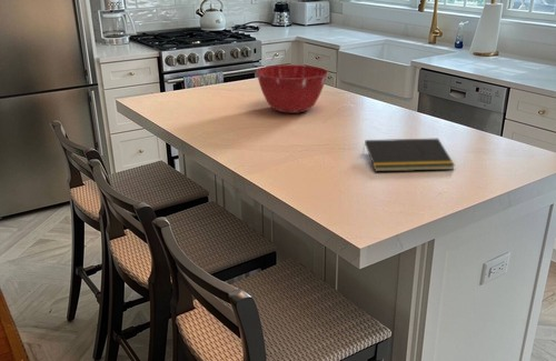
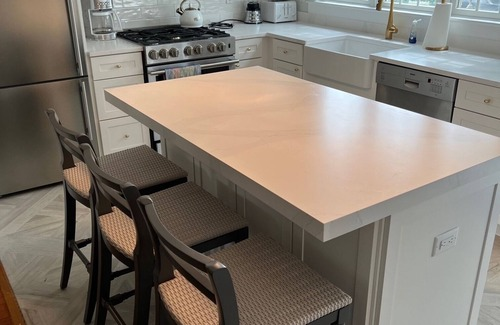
- mixing bowl (291, 90)
- notepad (408, 153)
